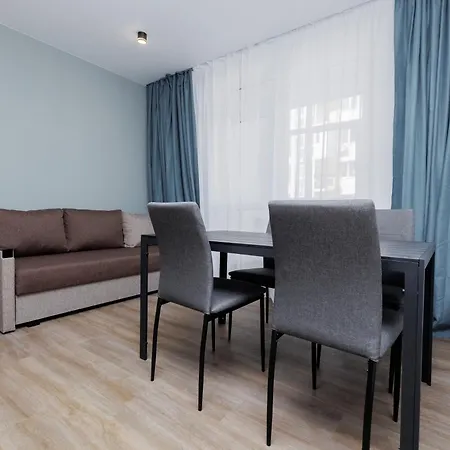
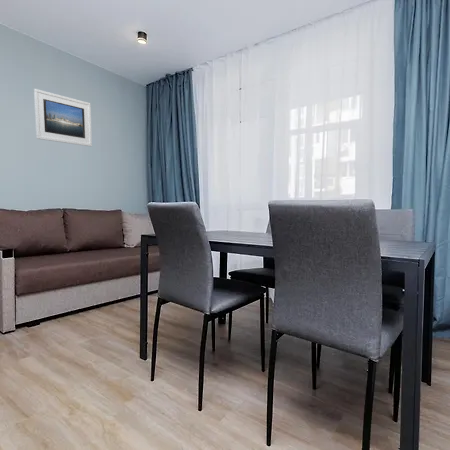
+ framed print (65, 119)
